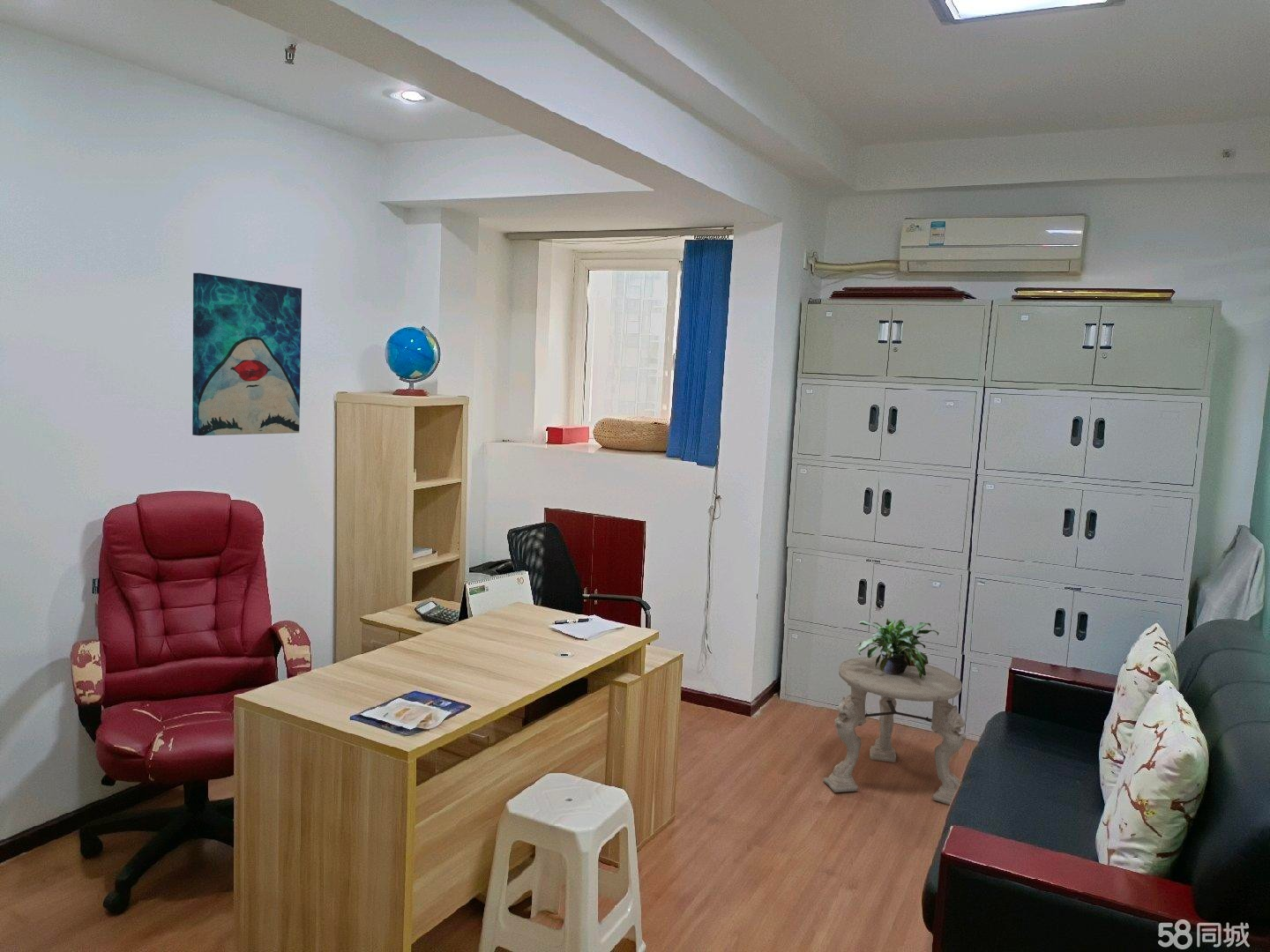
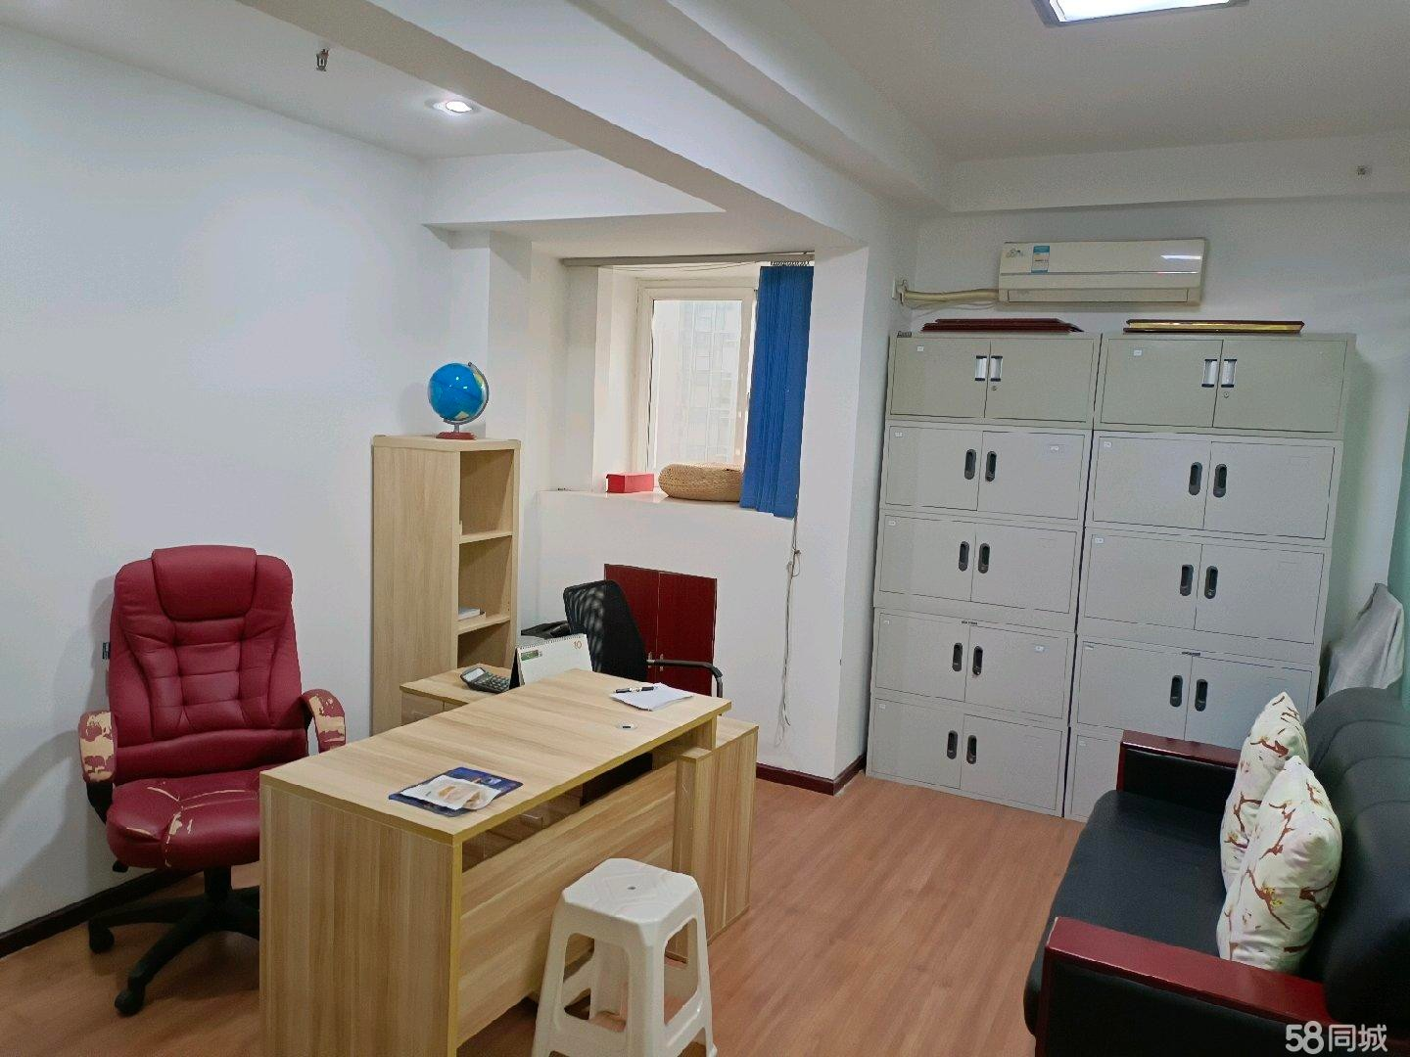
- wall art (250, 358)
- side table (887, 726)
- potted plant (894, 643)
